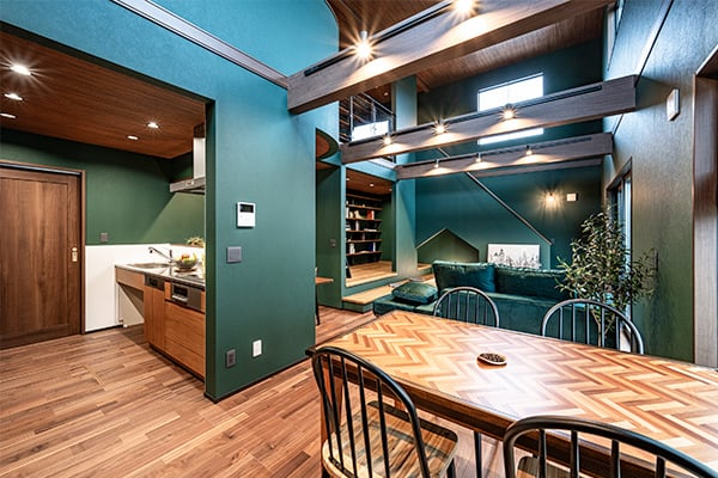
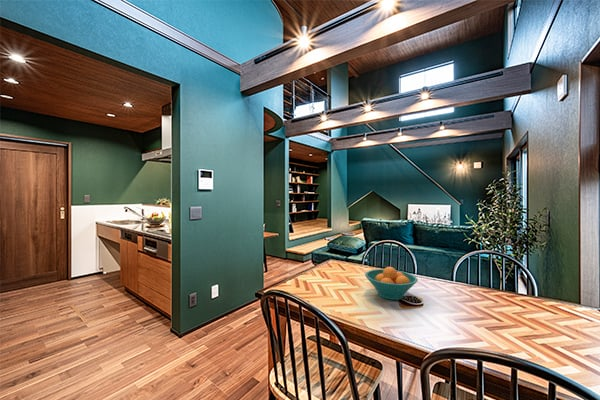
+ fruit bowl (390, 281)
